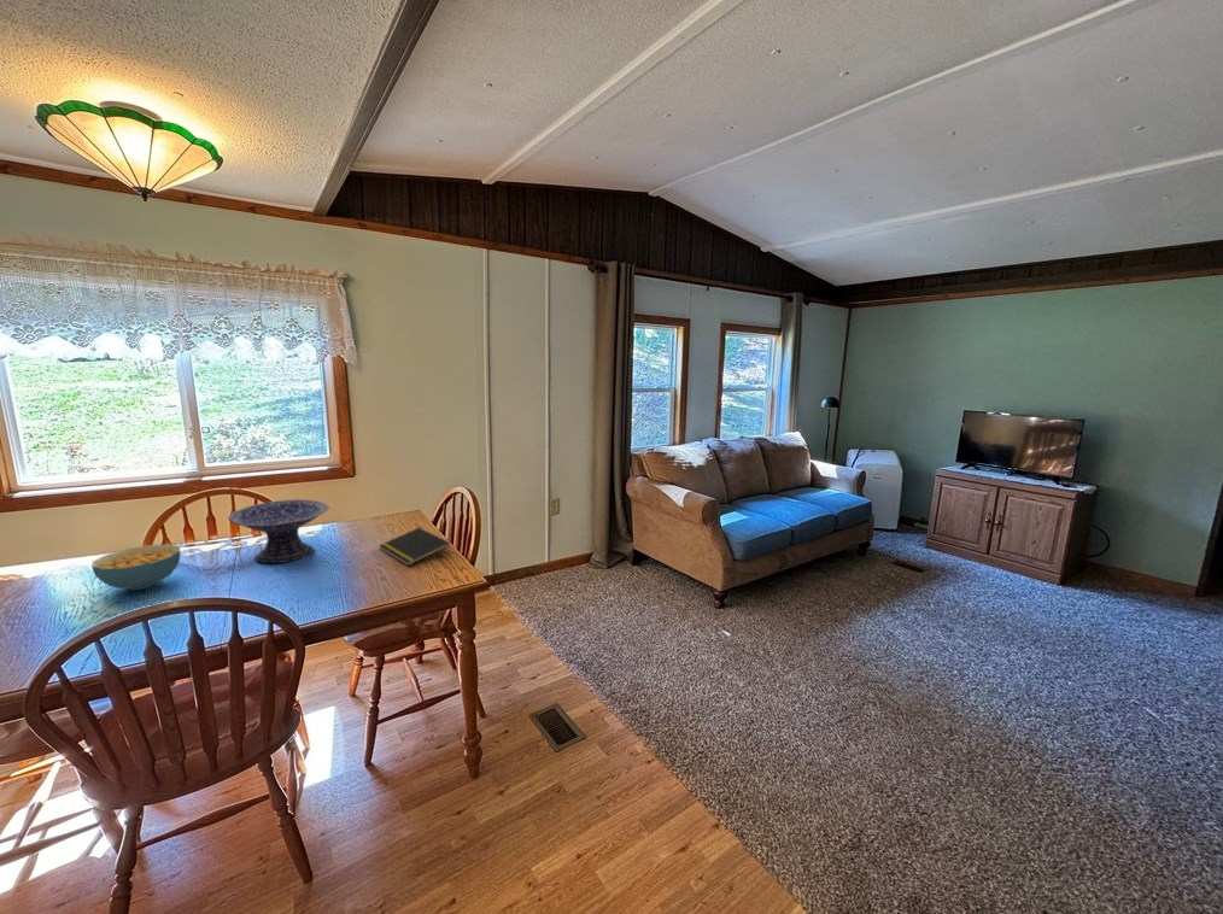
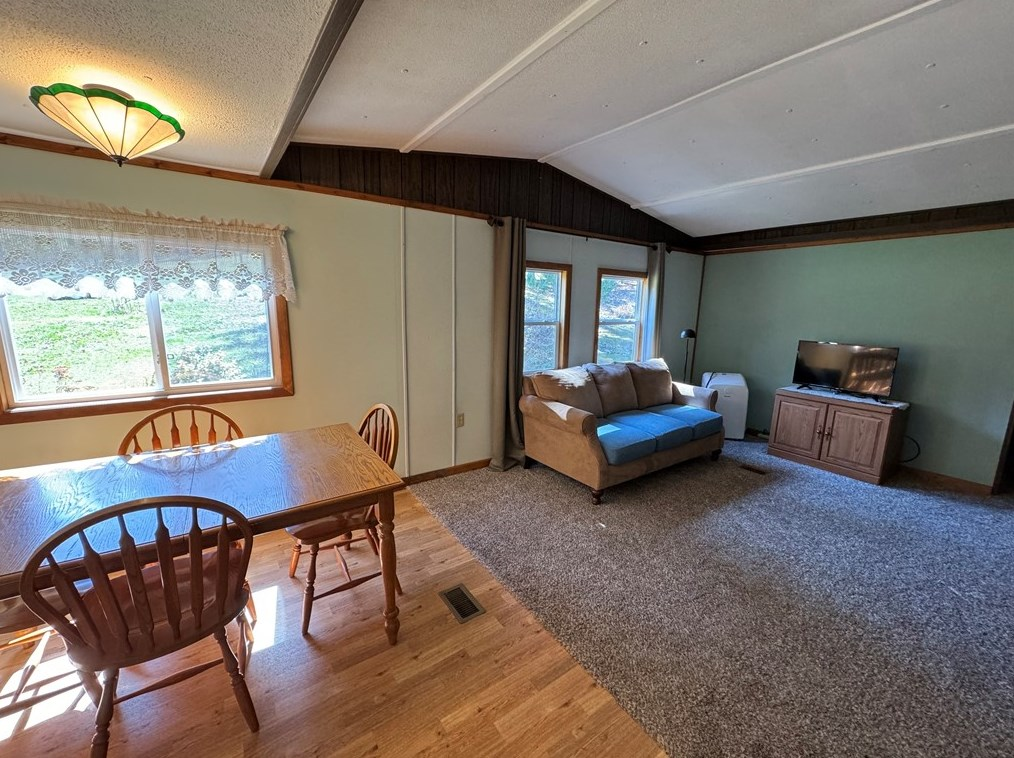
- cereal bowl (140, 570)
- notepad (414, 545)
- decorative bowl (282, 532)
